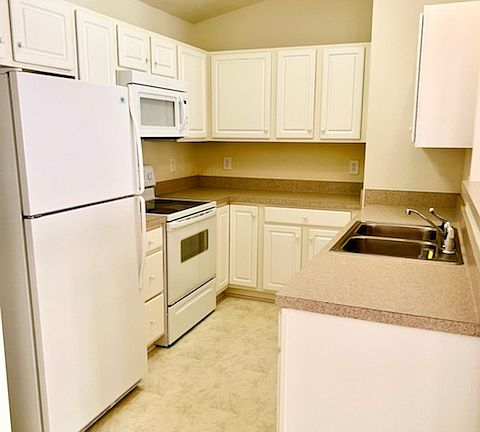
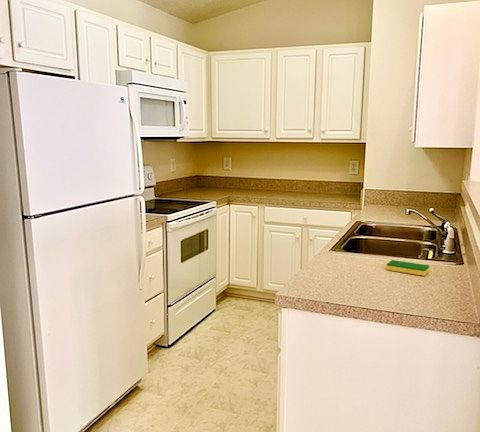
+ dish sponge (407, 267)
